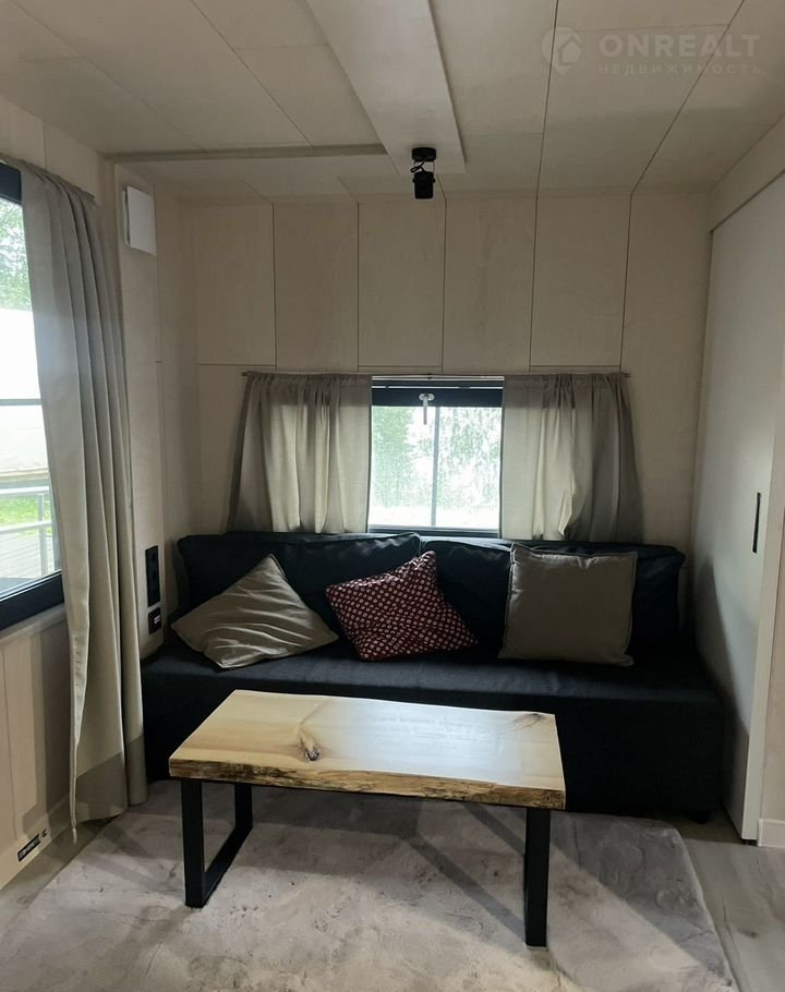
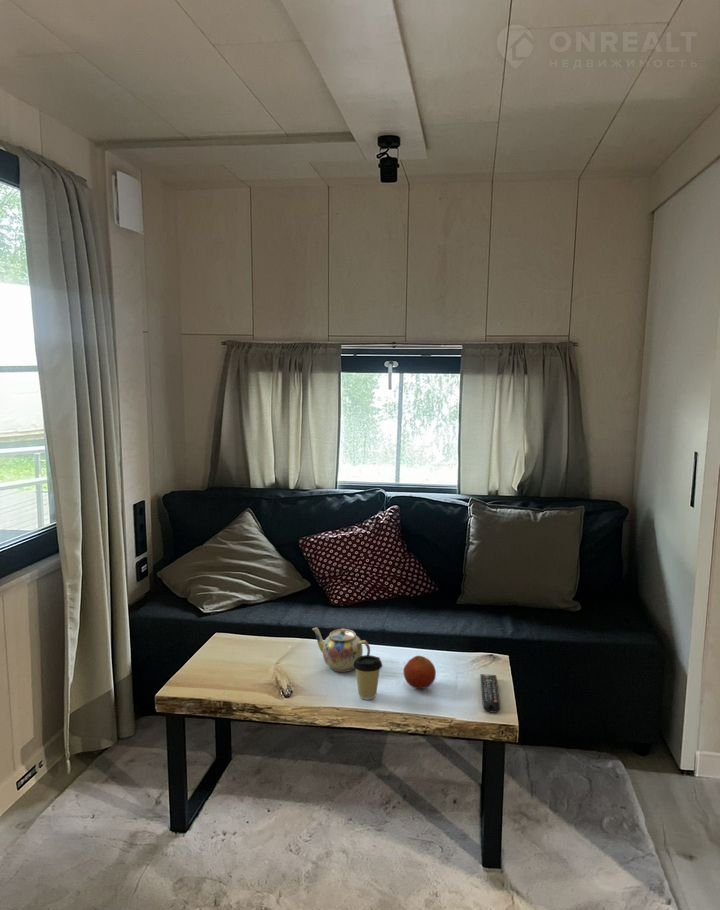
+ fruit (419, 671)
+ coffee cup (367, 677)
+ teapot (340, 647)
+ remote control (489, 691)
